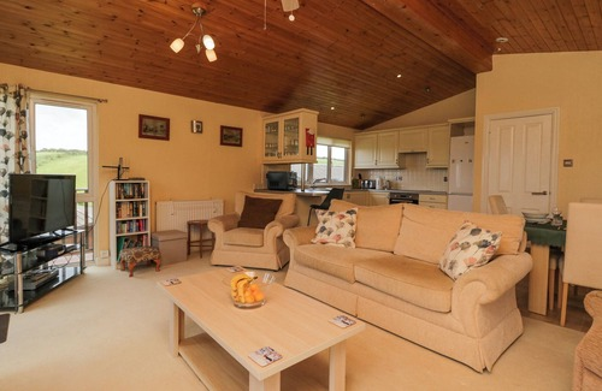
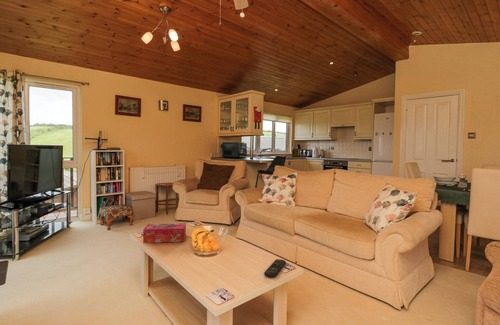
+ remote control (275, 267)
+ tissue box (165, 232)
